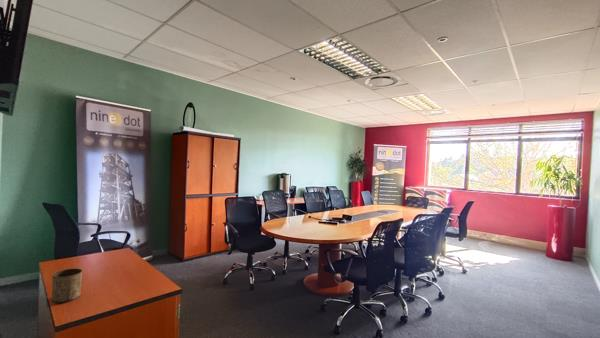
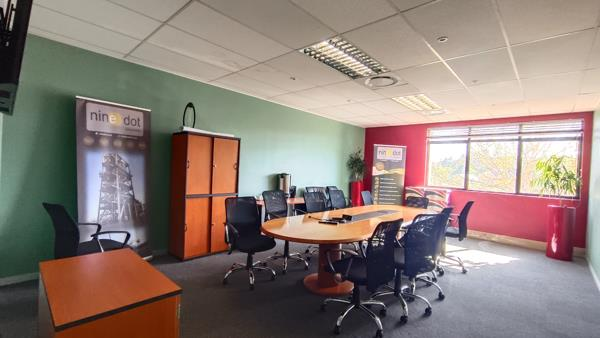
- cup (67, 285)
